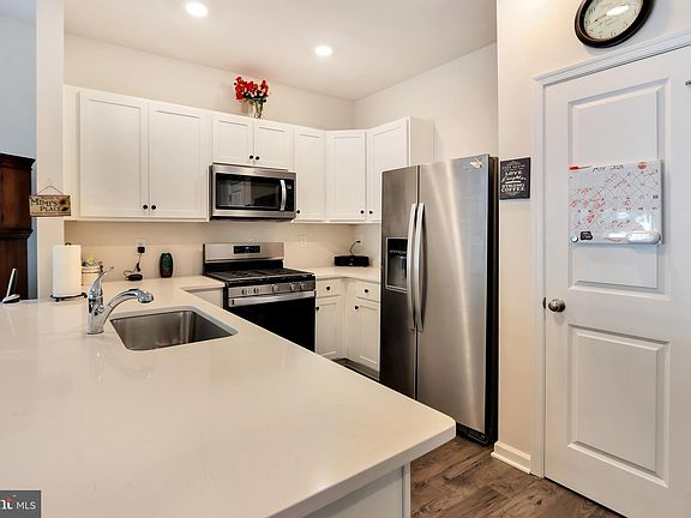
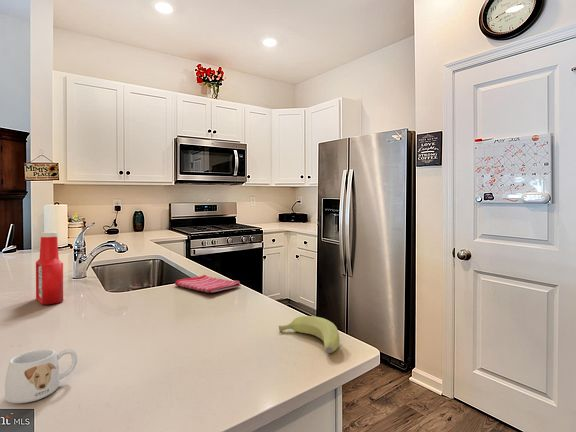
+ dish towel (207, 283)
+ banana (307, 330)
+ mug (43, 371)
+ soap bottle (49, 266)
